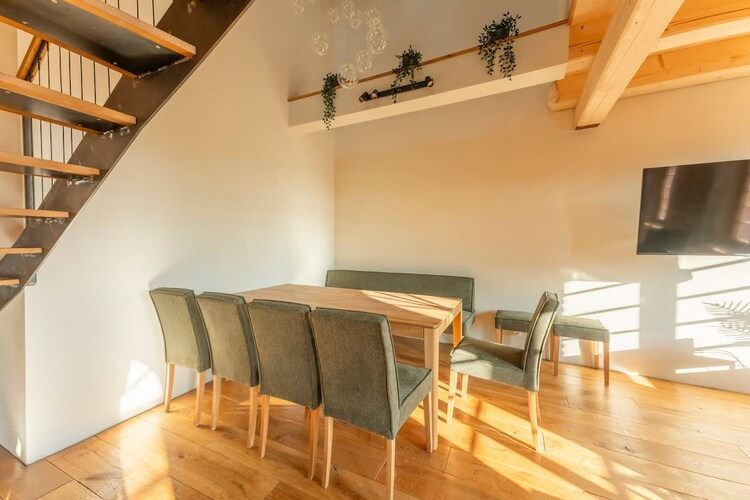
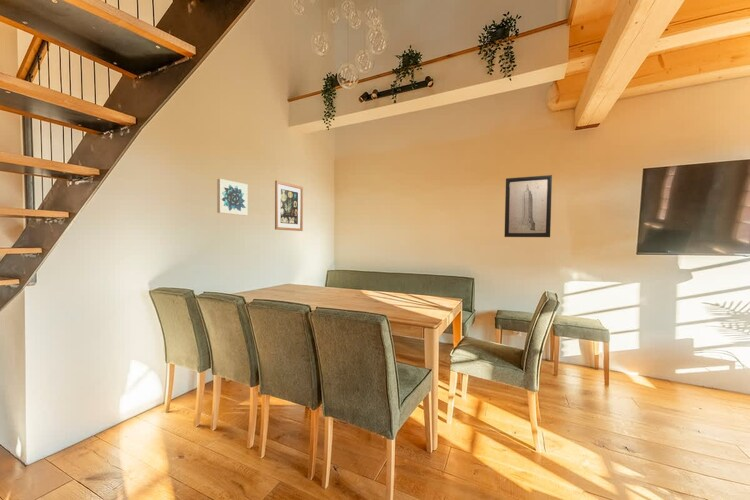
+ wall art (527, 207)
+ wall art (289, 207)
+ wall art (233, 198)
